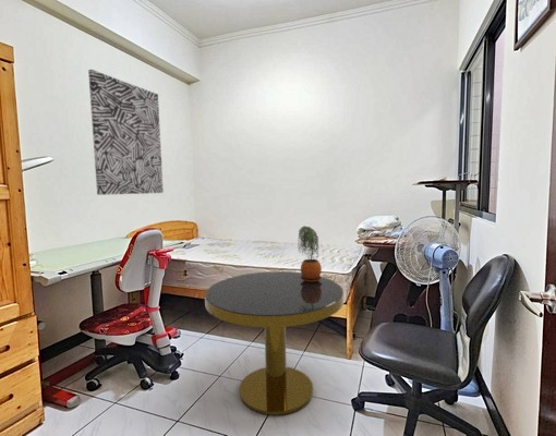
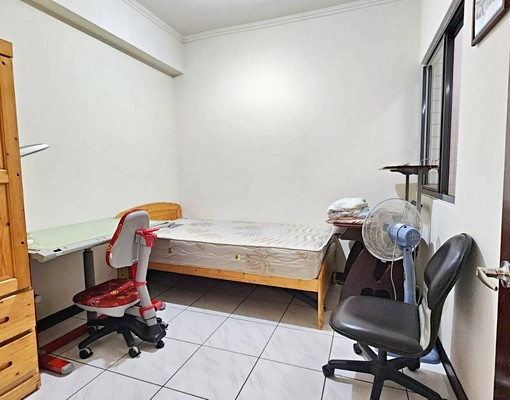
- wall art (130, 138)
- potted plant (307, 253)
- side table (275, 340)
